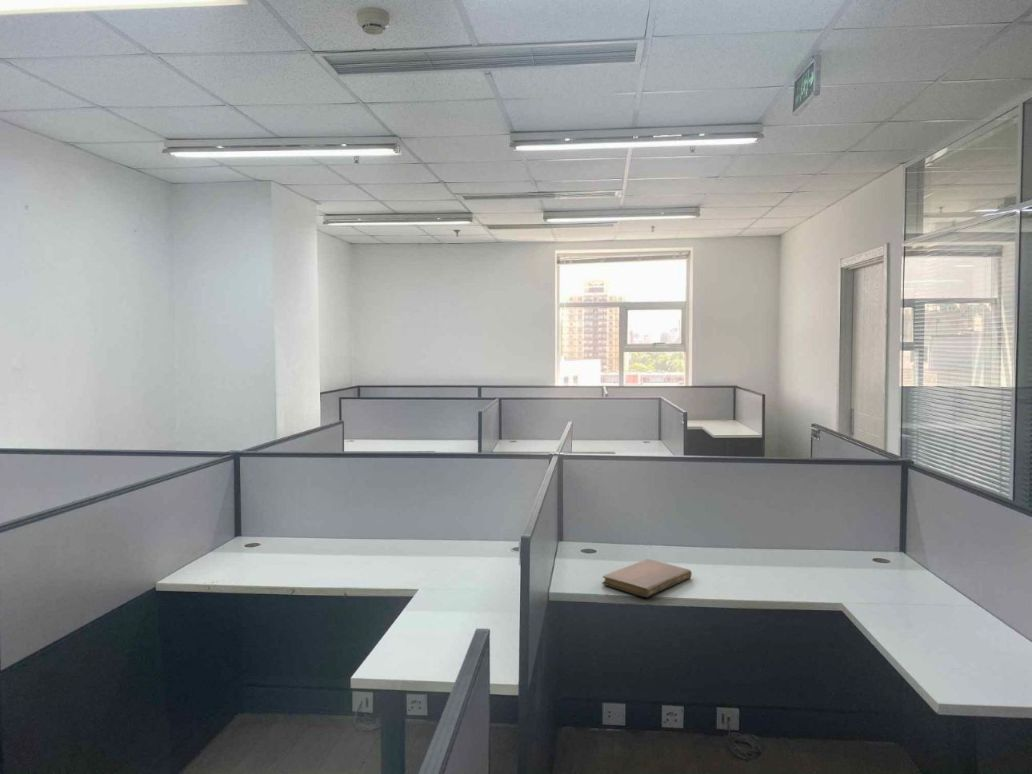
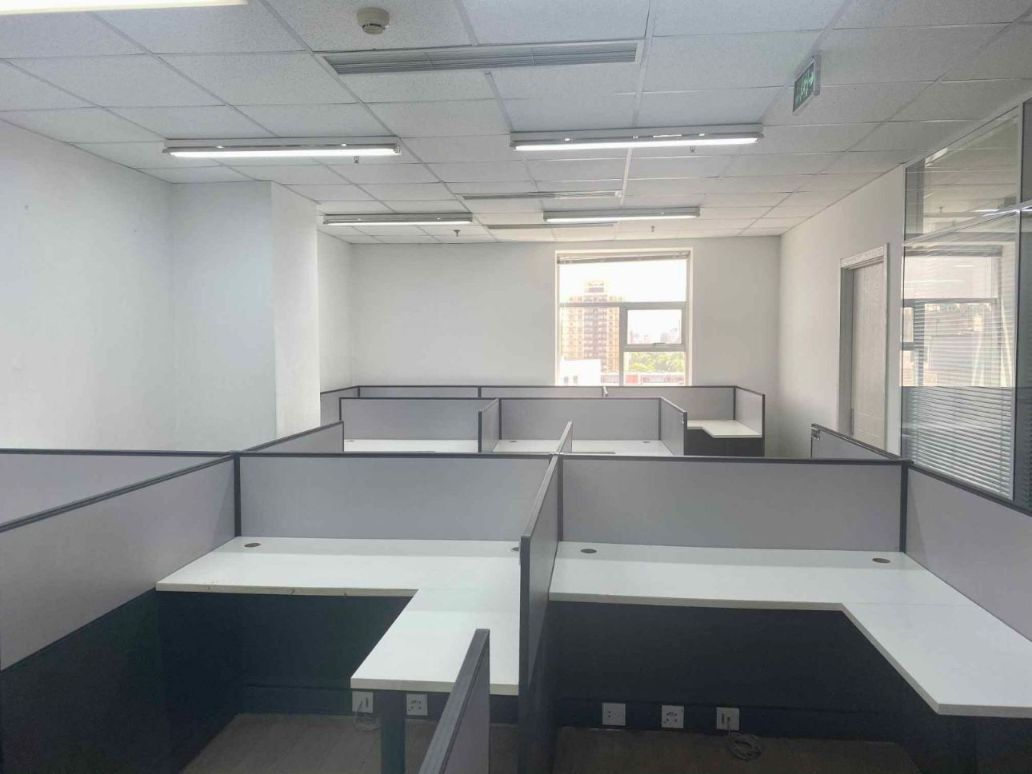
- notebook (647, 576)
